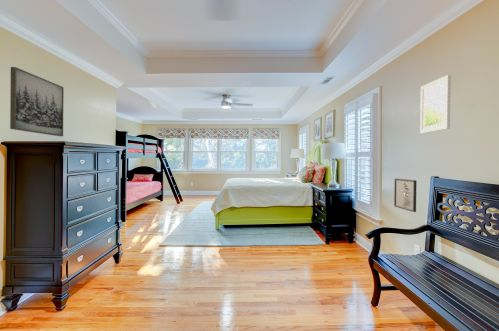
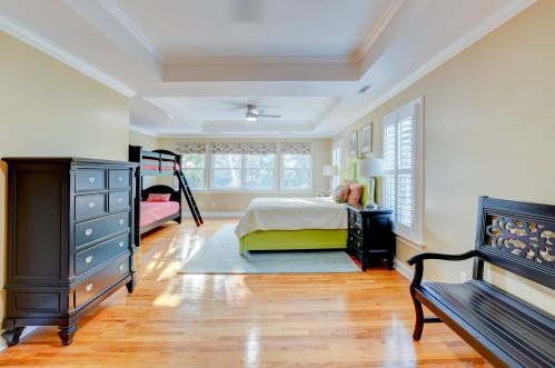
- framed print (404, 194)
- wall art (39, 105)
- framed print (434, 106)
